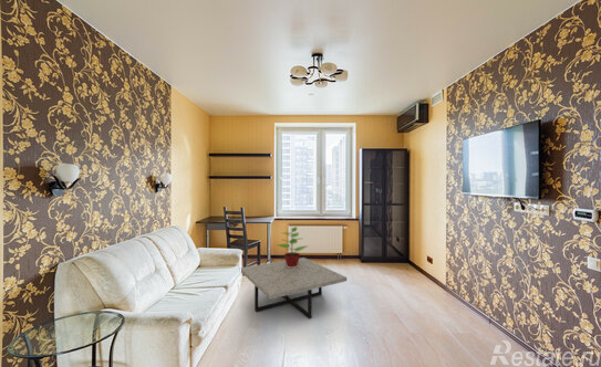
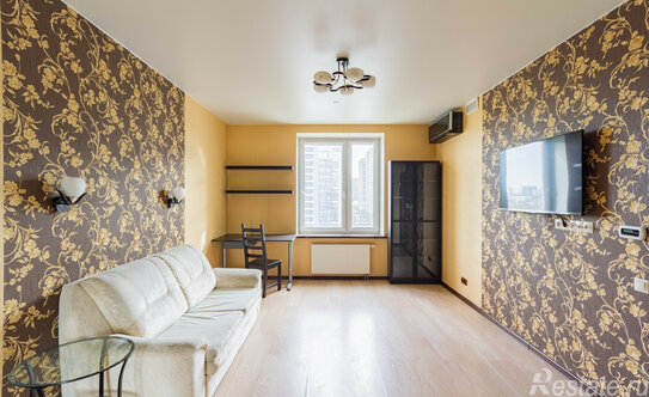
- coffee table (290, 286)
- potted plant (292, 244)
